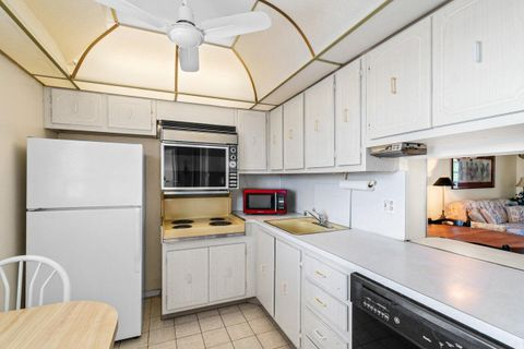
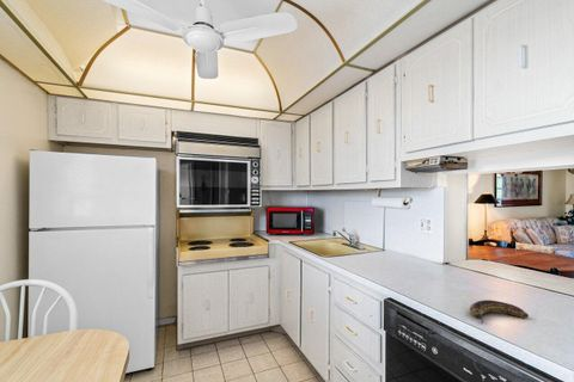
+ banana (494, 309)
